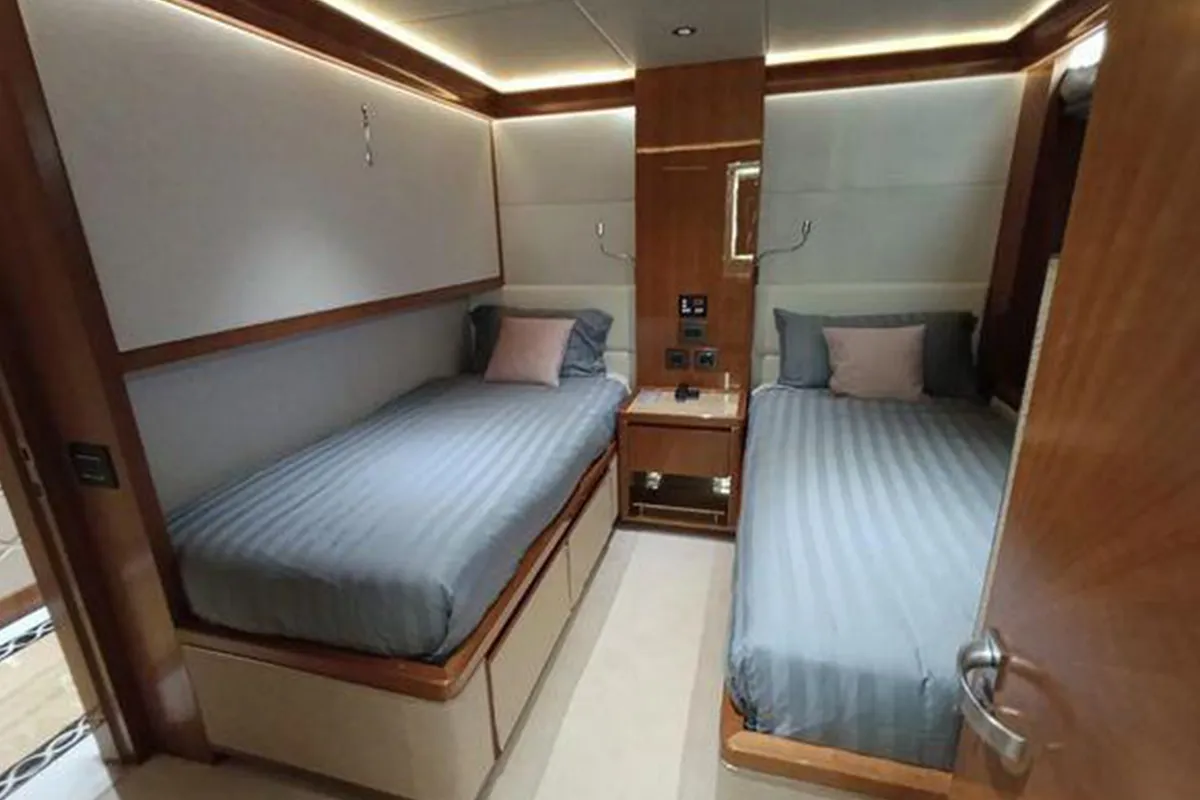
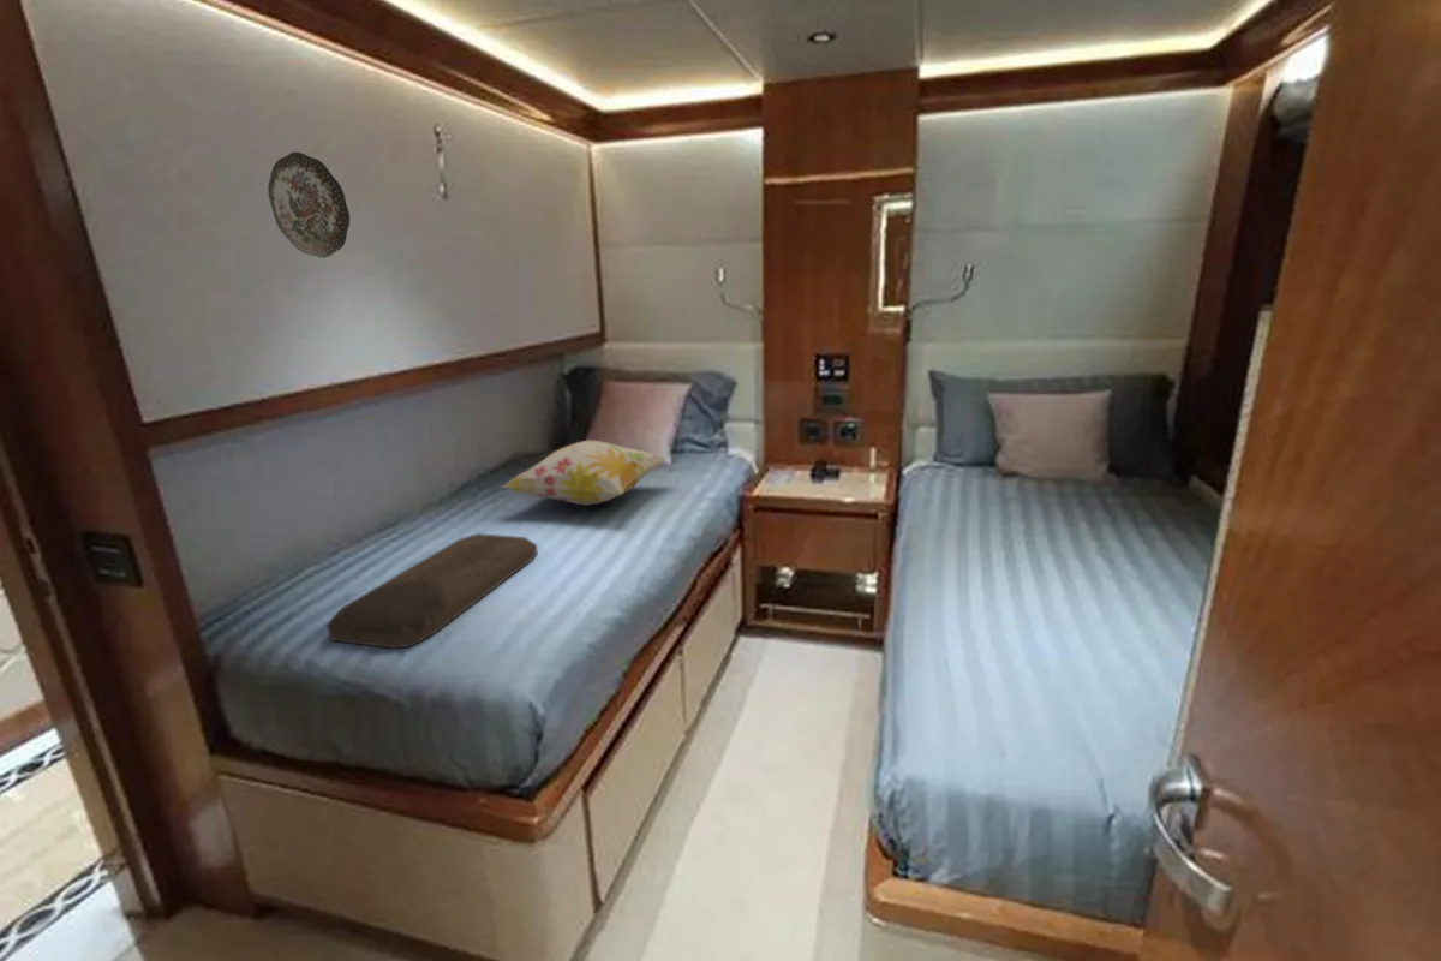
+ cushion (444, 579)
+ decorative pillow (588, 472)
+ decorative plate (307, 205)
